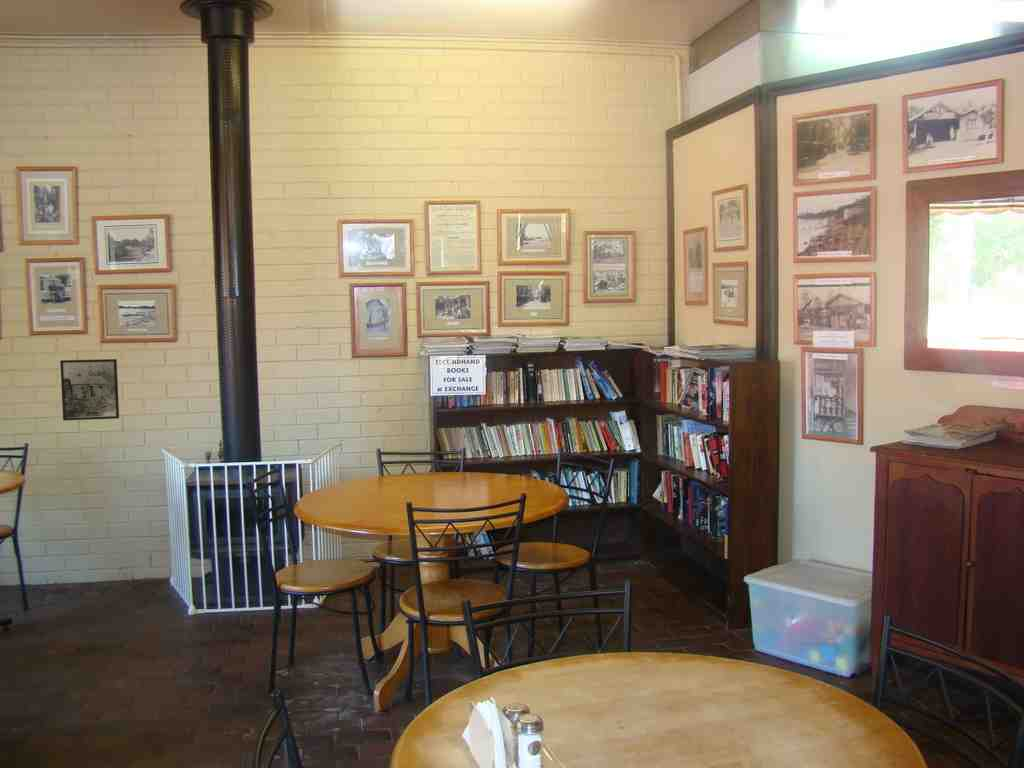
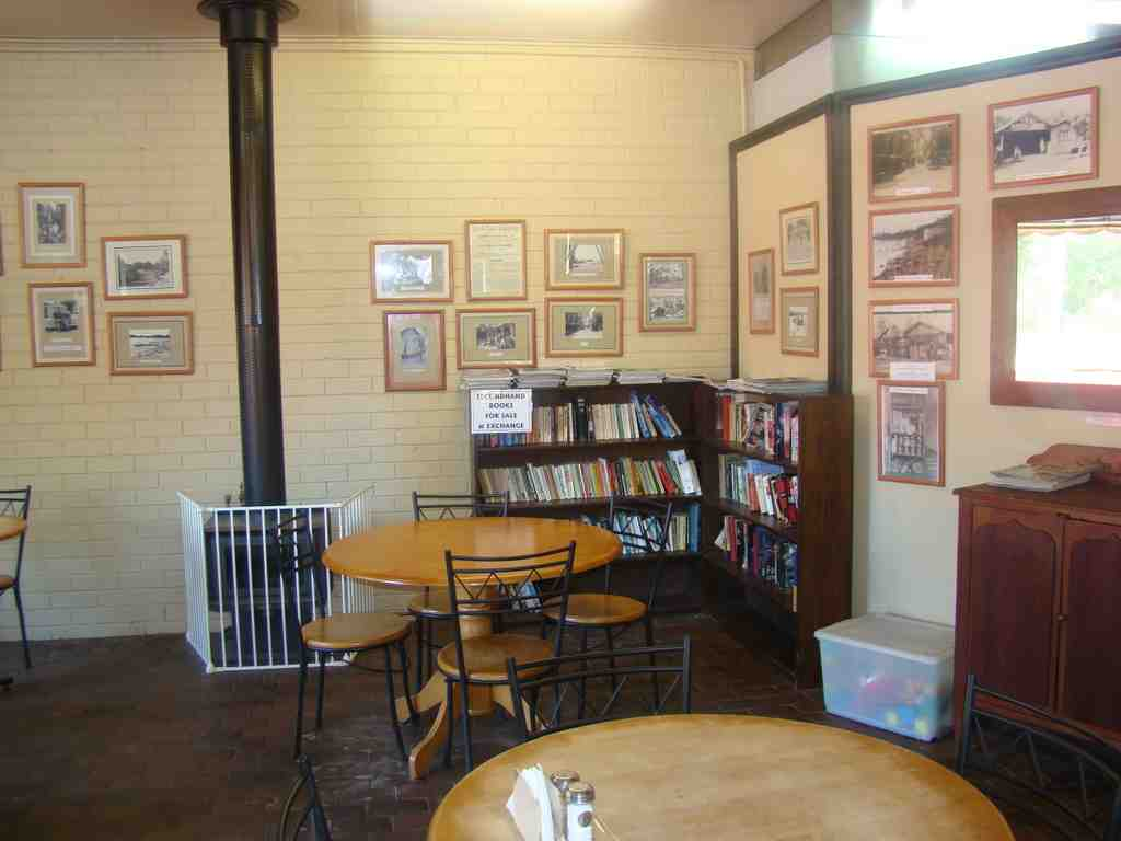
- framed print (90, 389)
